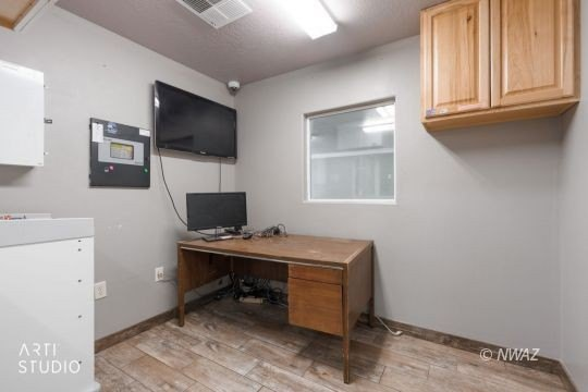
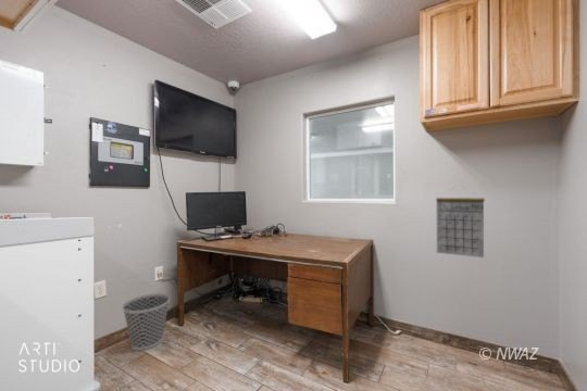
+ calendar (459, 219)
+ wastebasket (147, 321)
